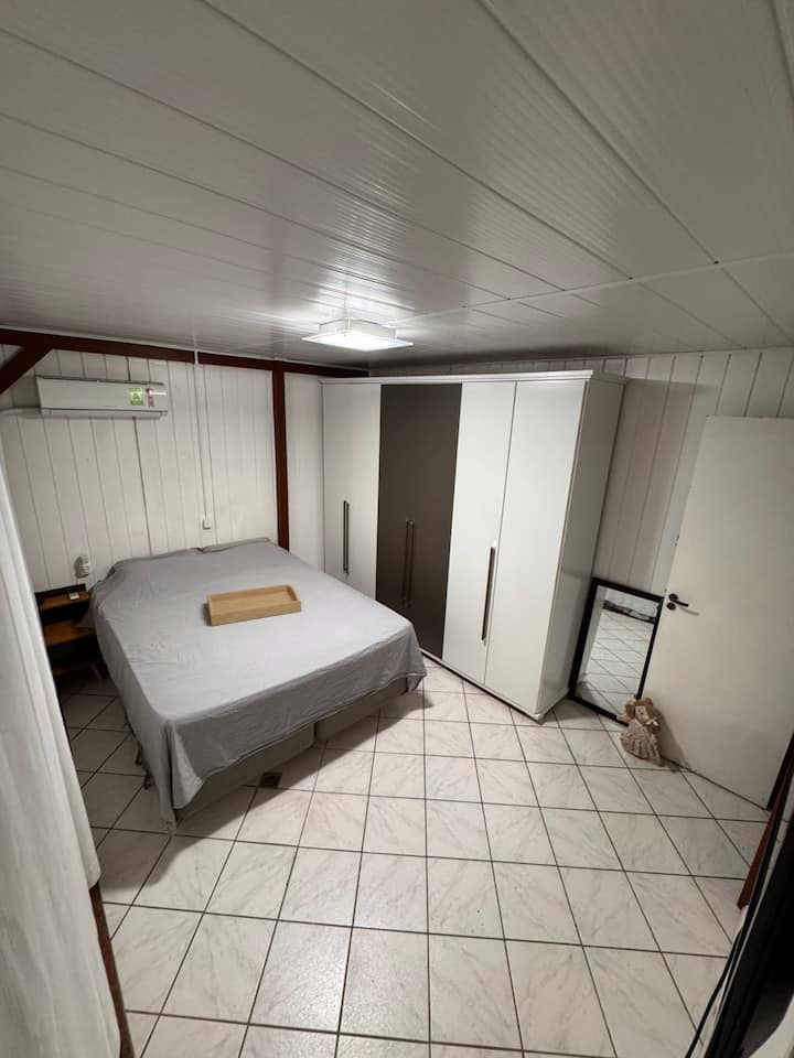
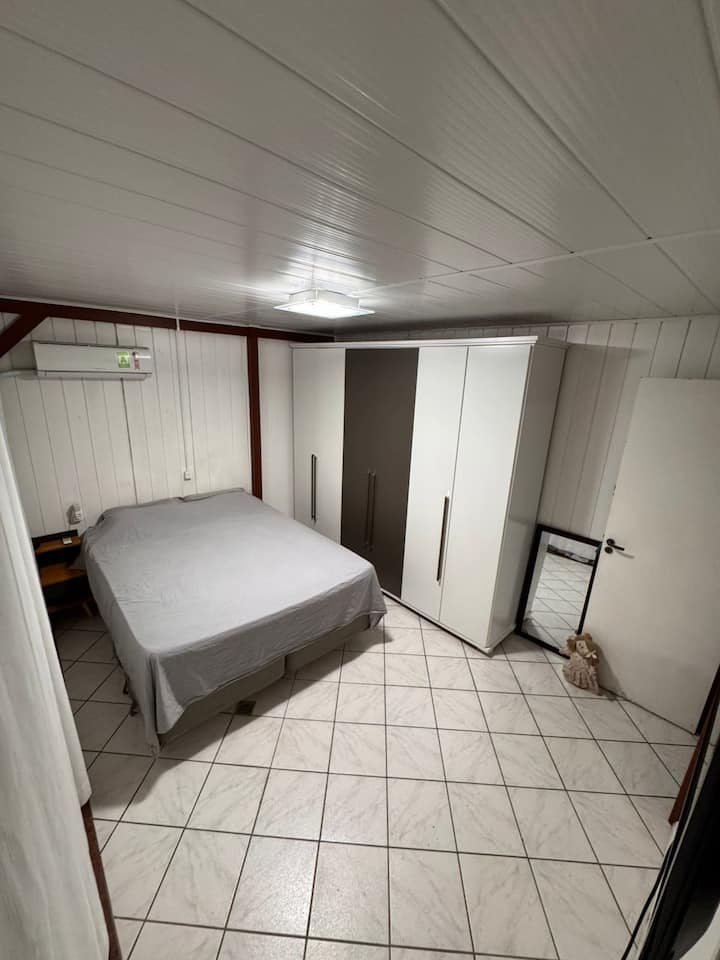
- serving tray (254, 601)
